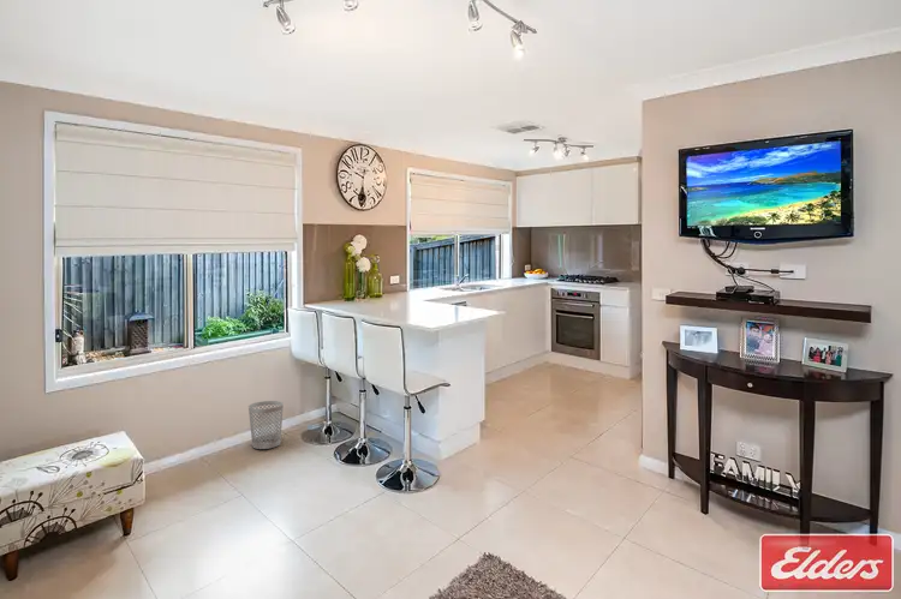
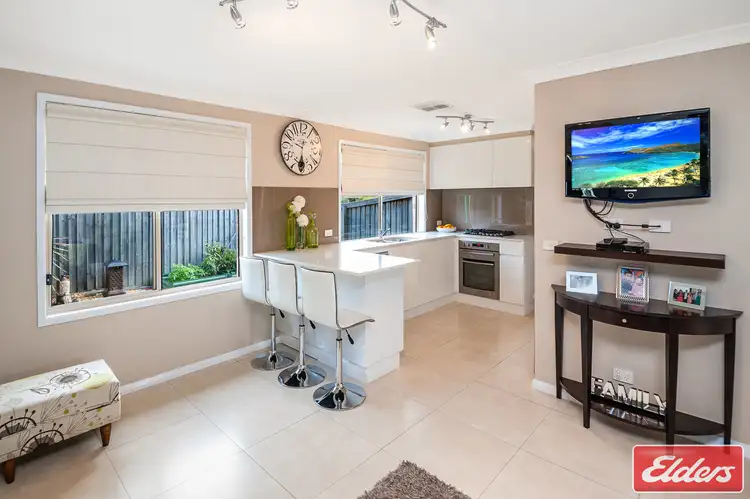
- wastebasket (265, 424)
